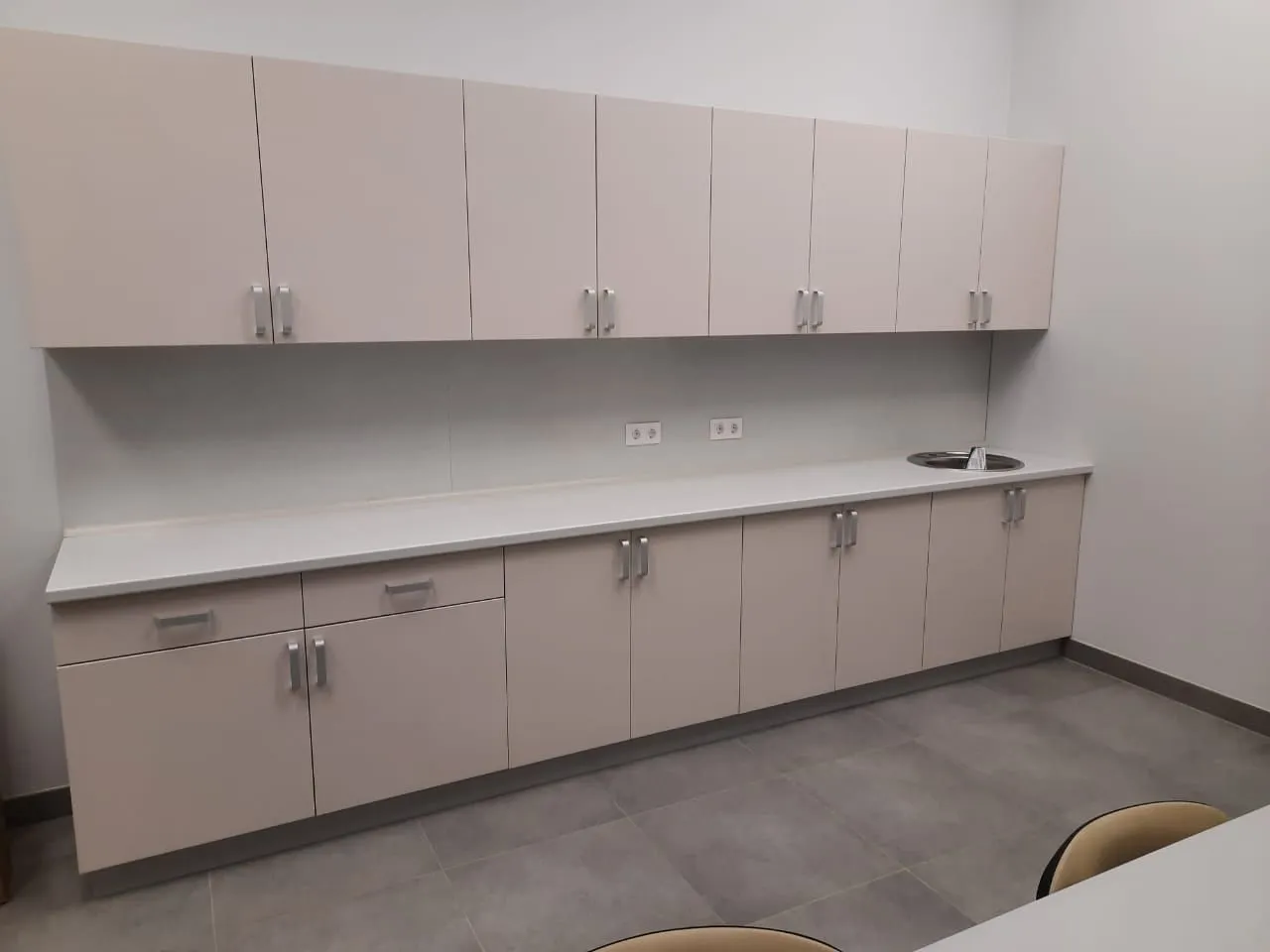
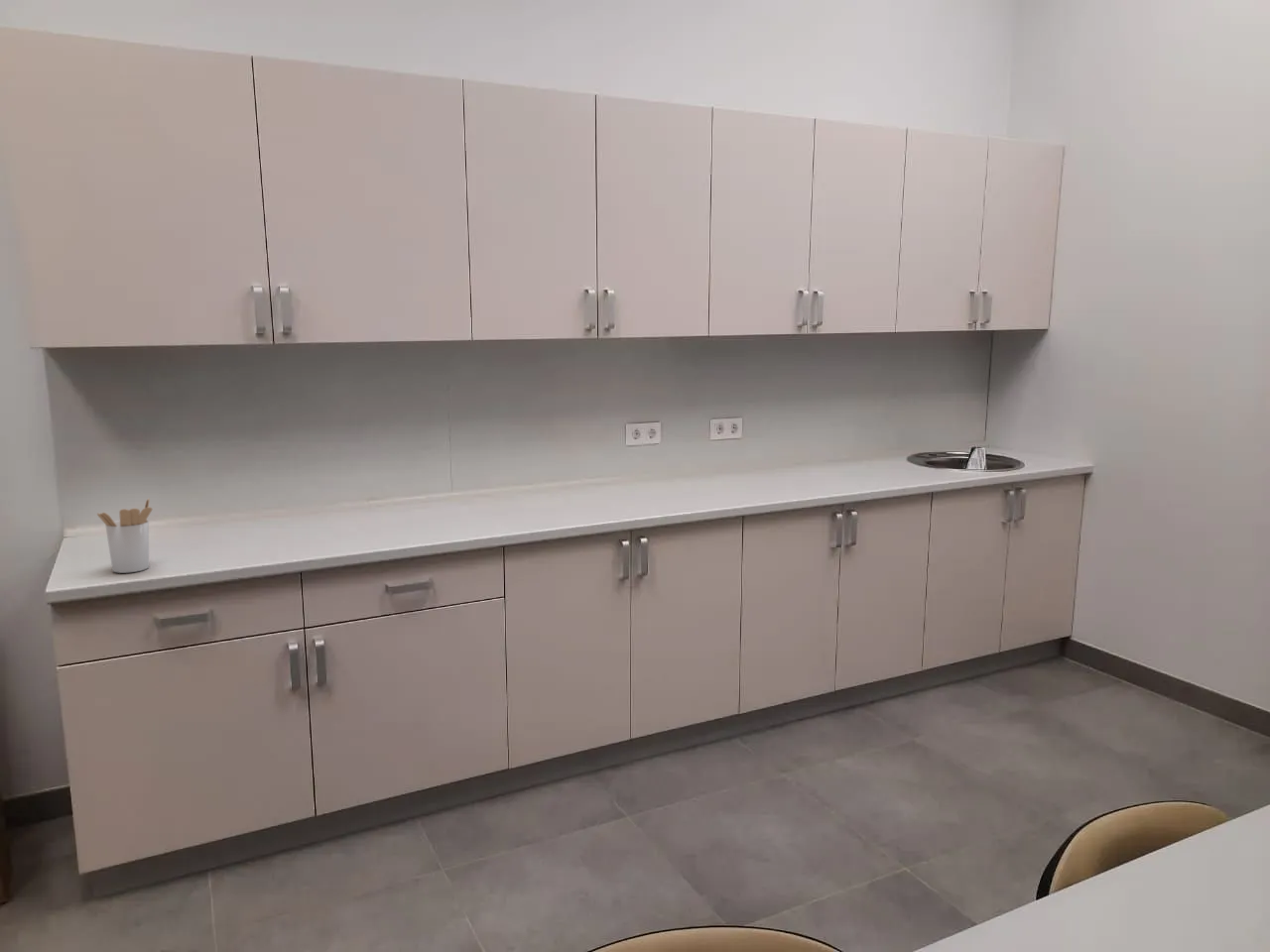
+ utensil holder (131, 536)
